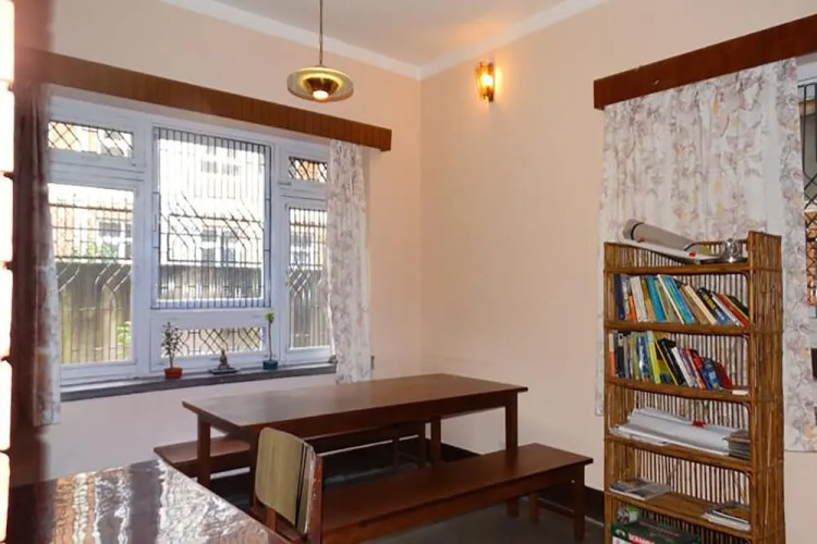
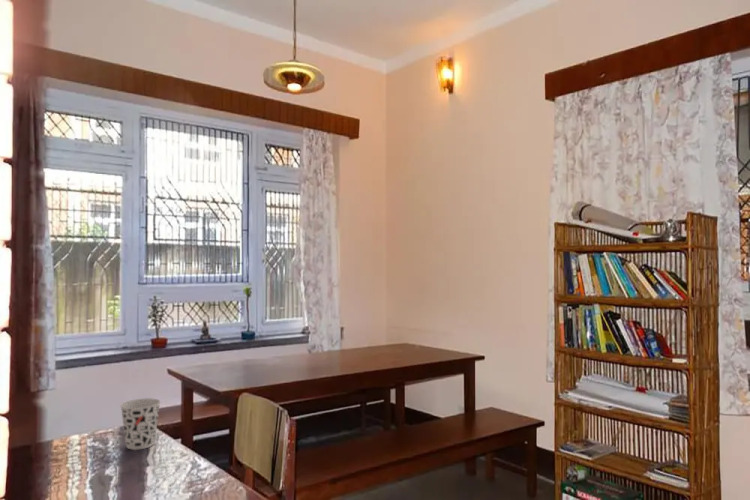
+ cup (140, 424)
